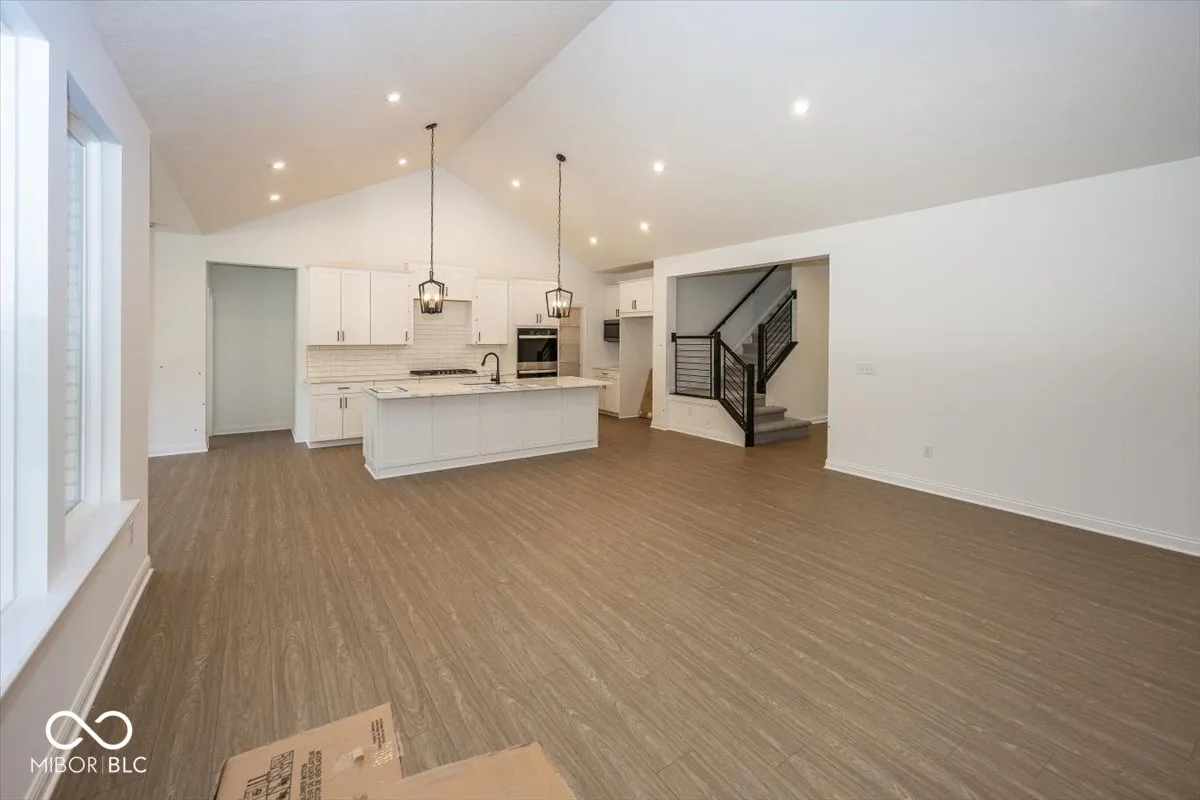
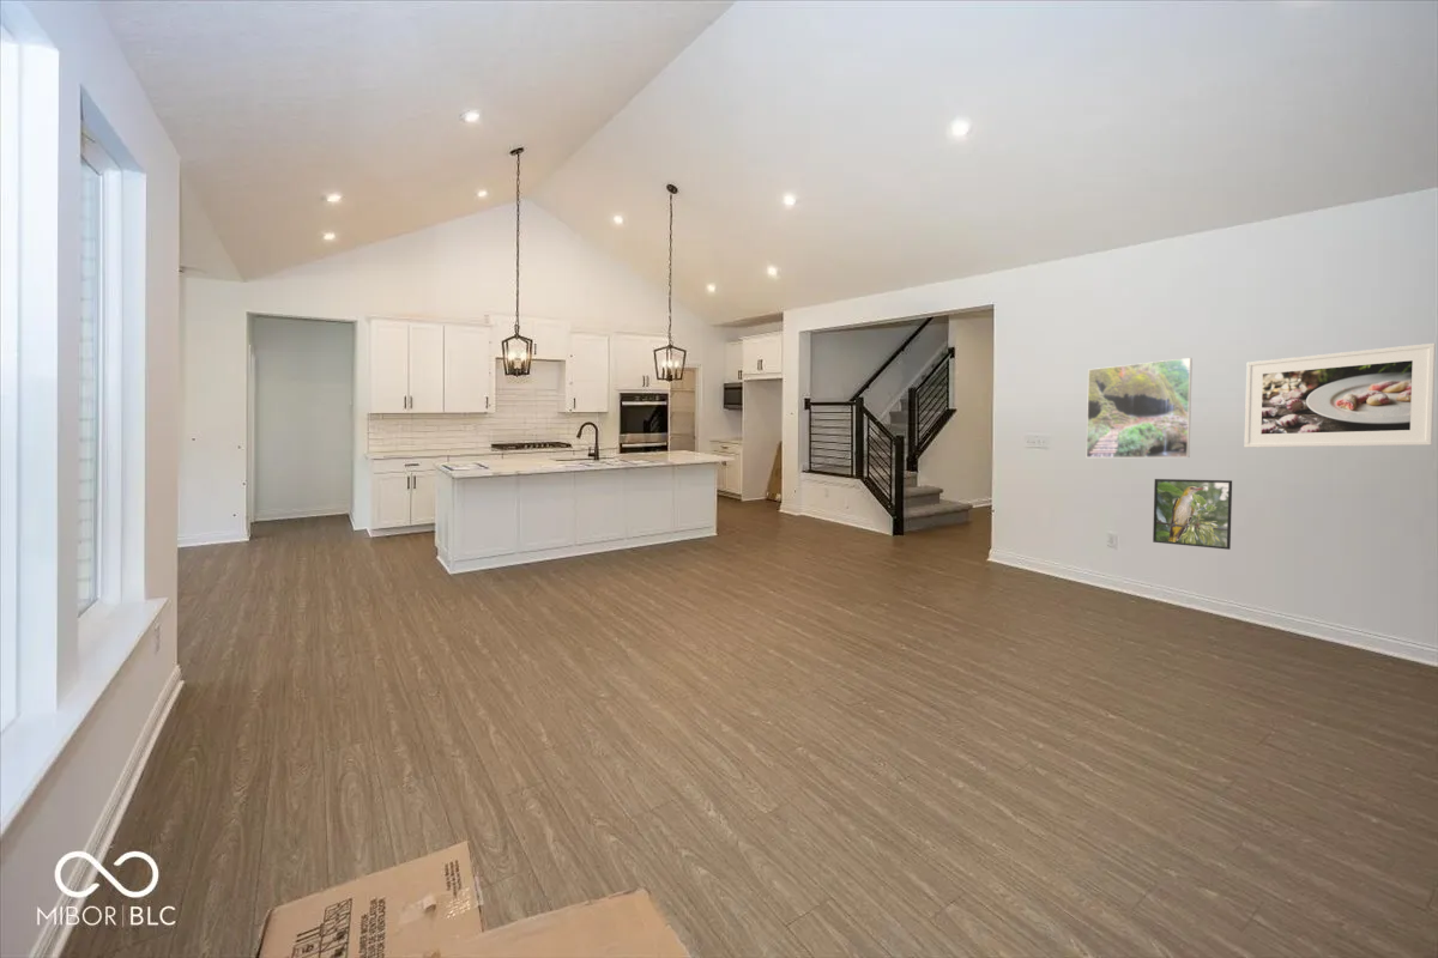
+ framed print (1190, 513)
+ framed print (1331, 400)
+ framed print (1135, 411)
